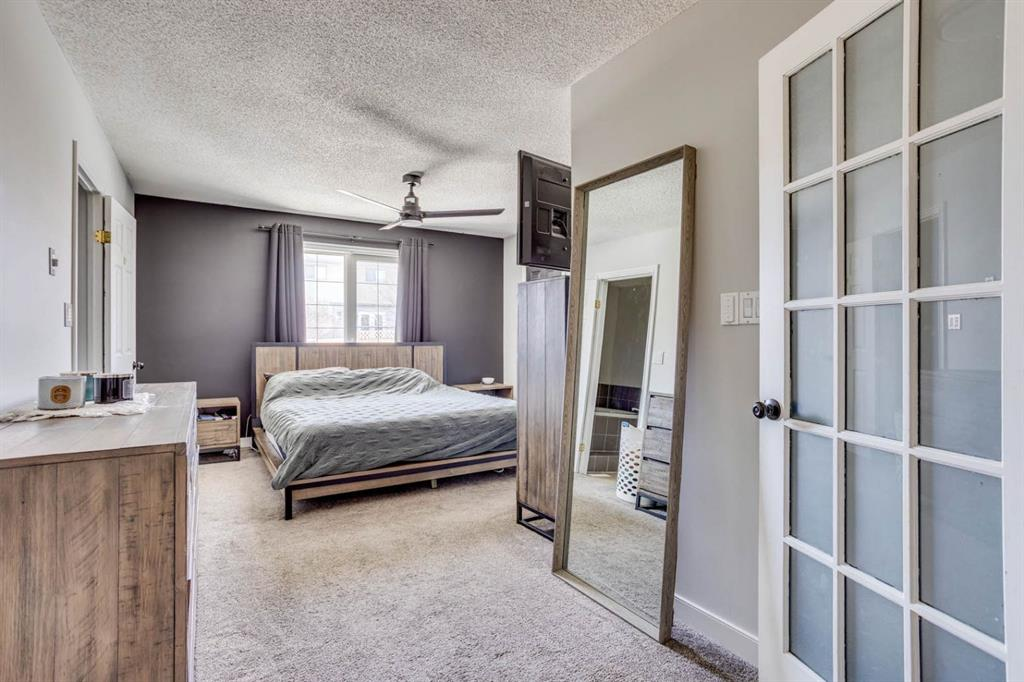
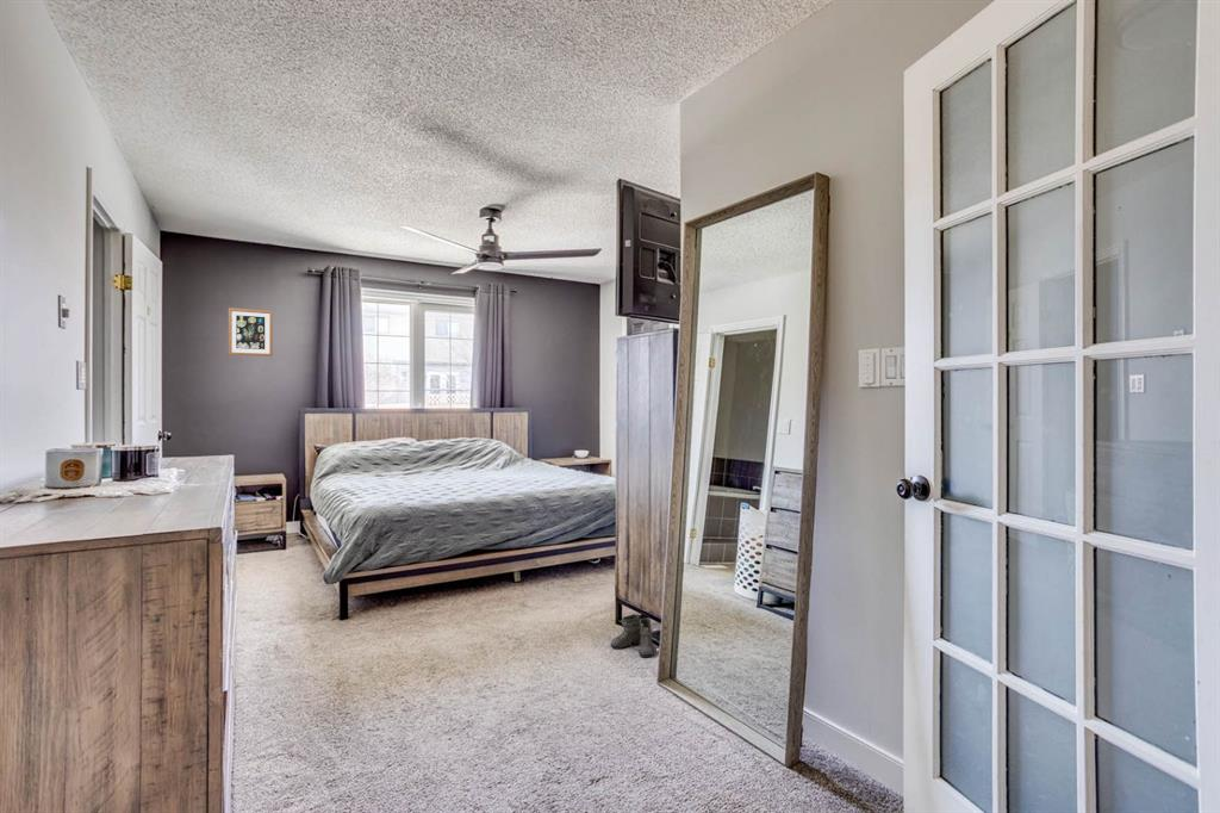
+ wall art (250, 331)
+ boots (634, 633)
